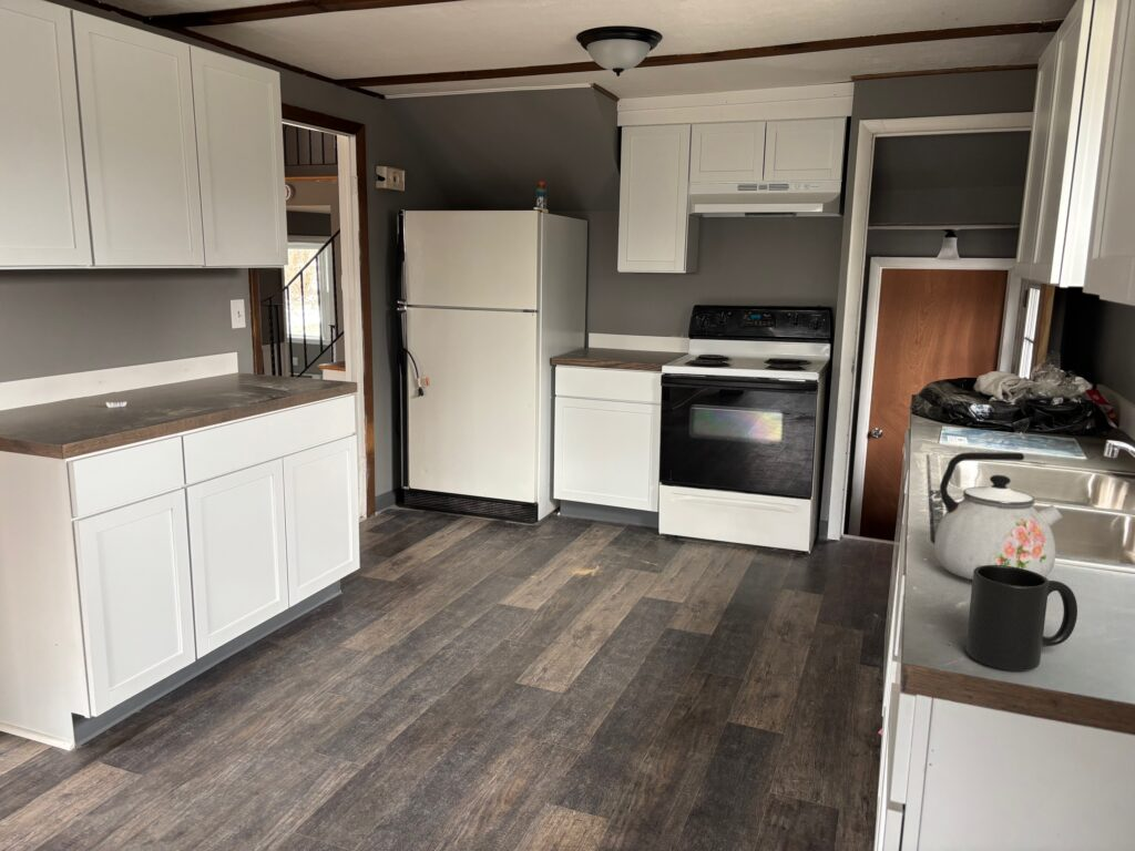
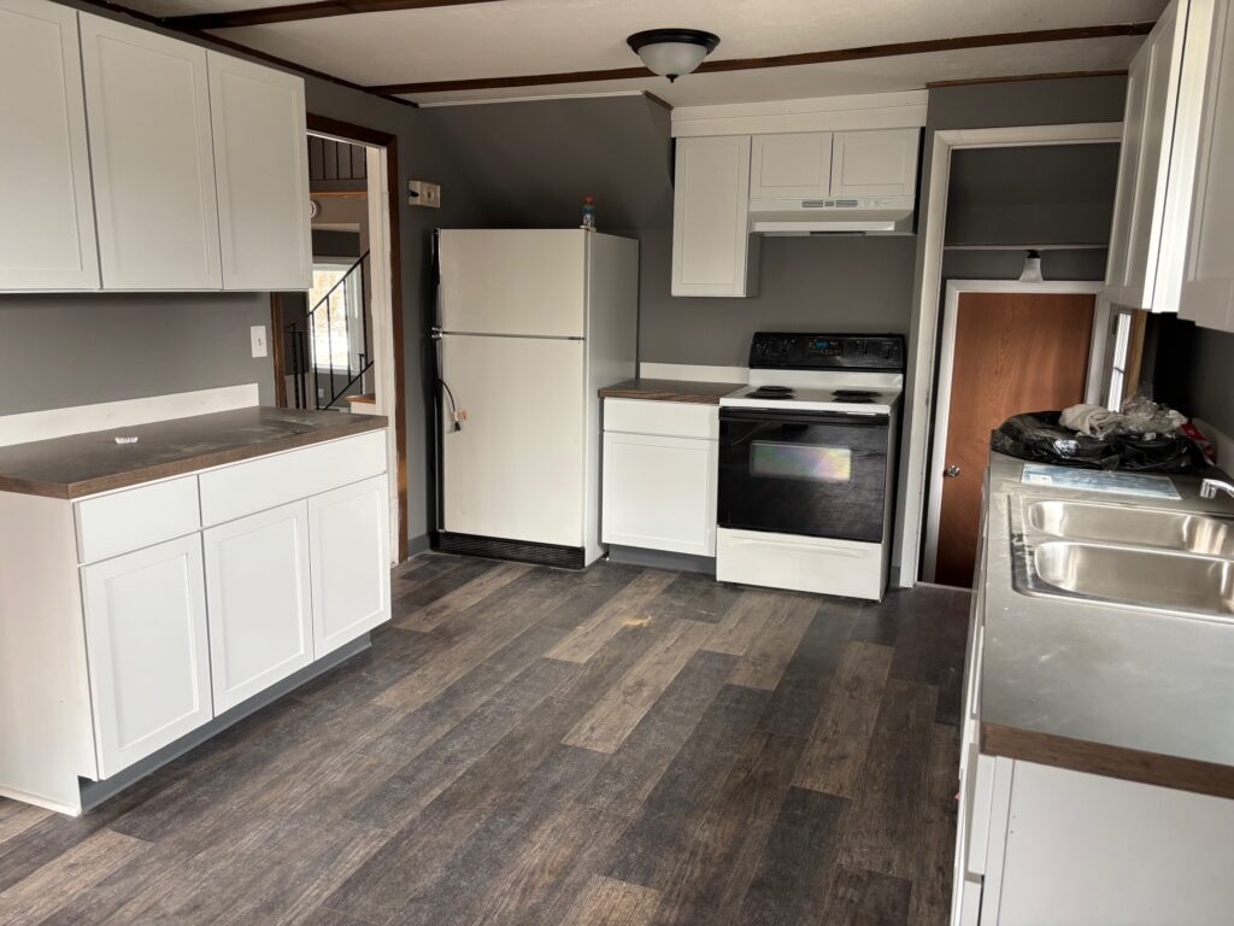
- mug (1019, 616)
- kettle (998, 514)
